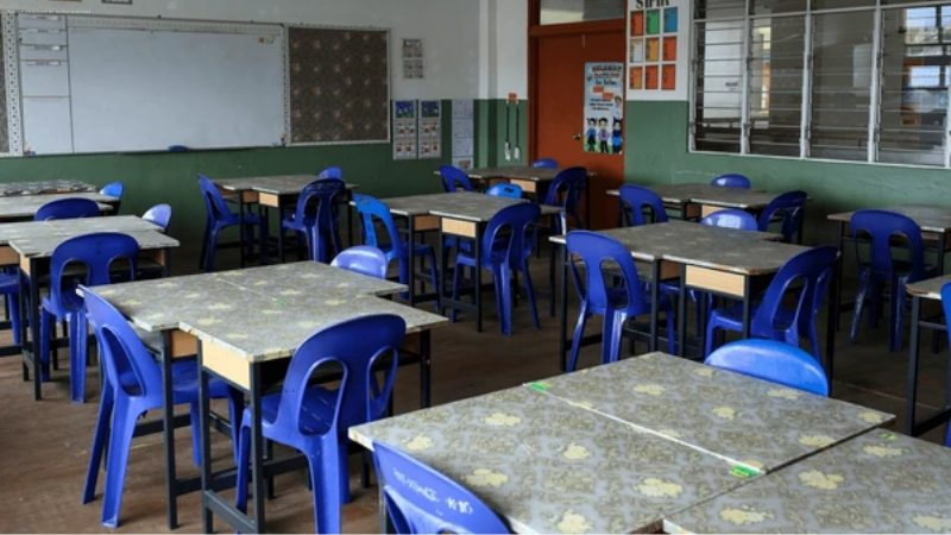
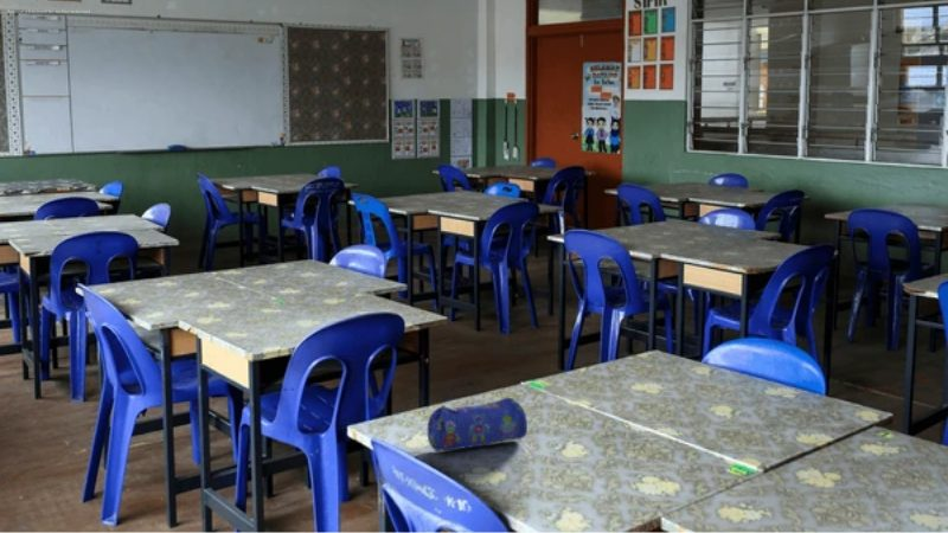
+ pencil case (476, 423)
